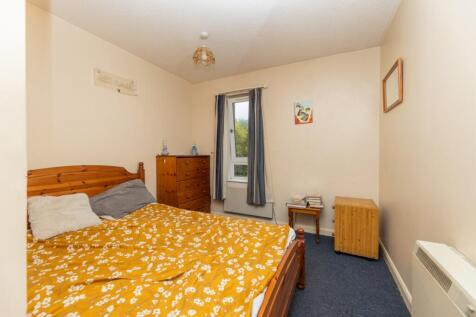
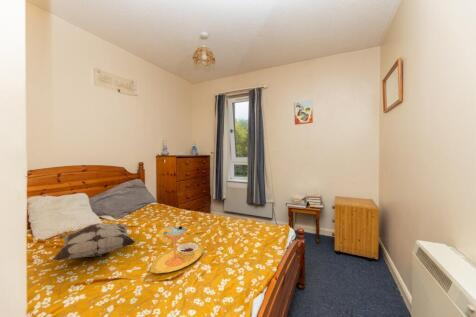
+ decorative pillow (96, 238)
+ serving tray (177, 240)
